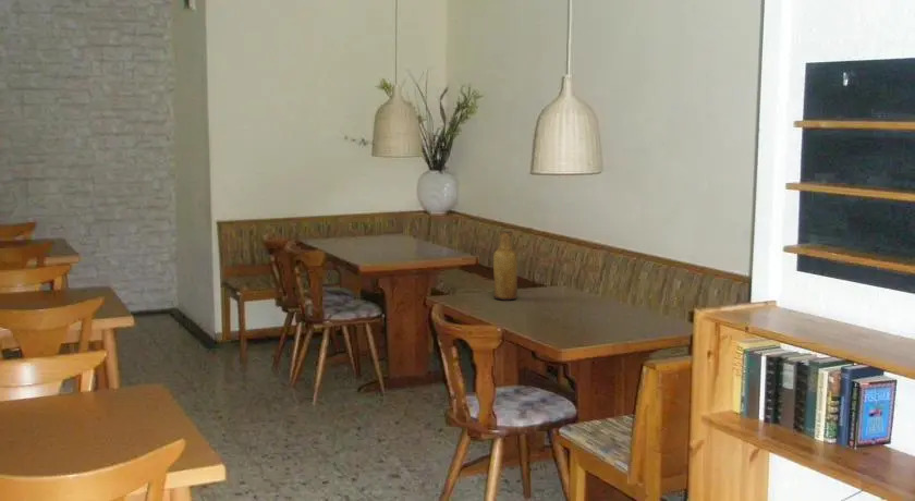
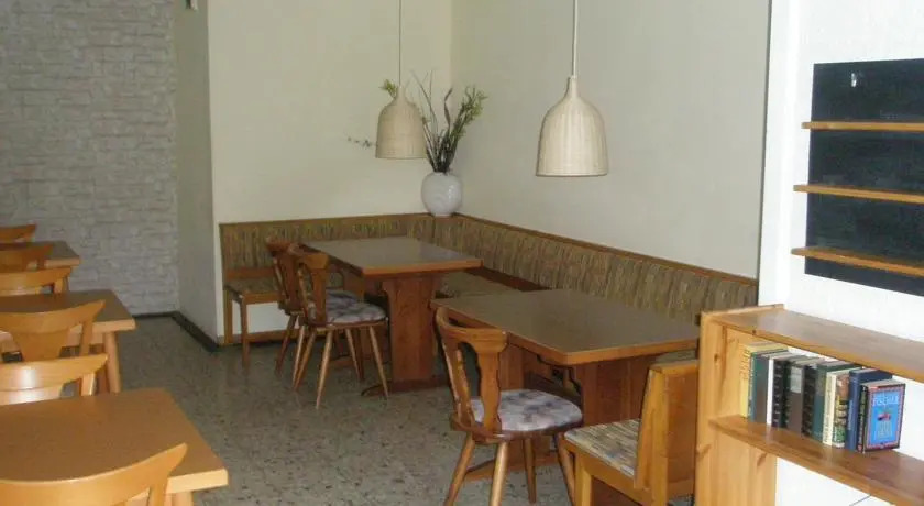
- vase (505, 265)
